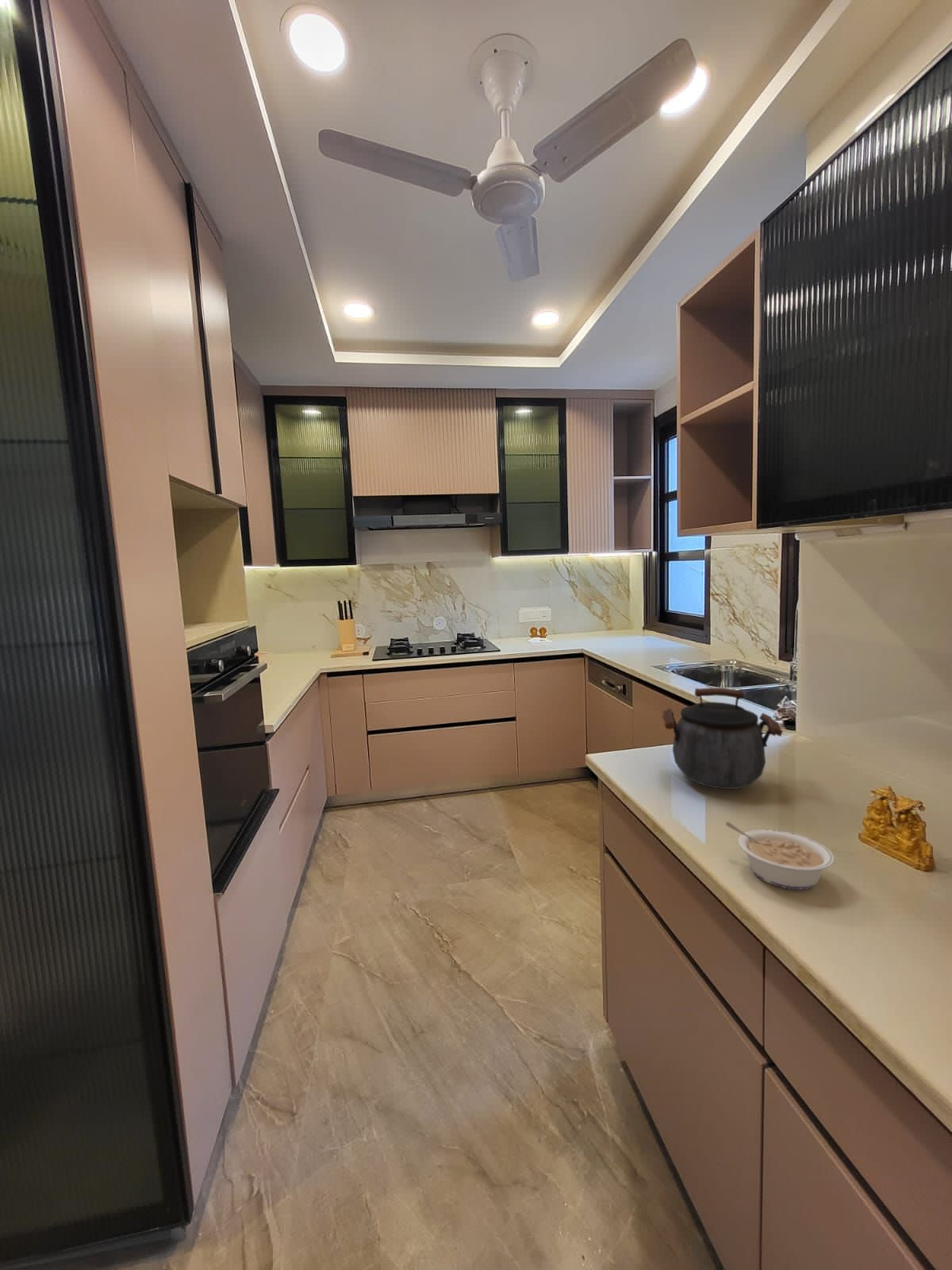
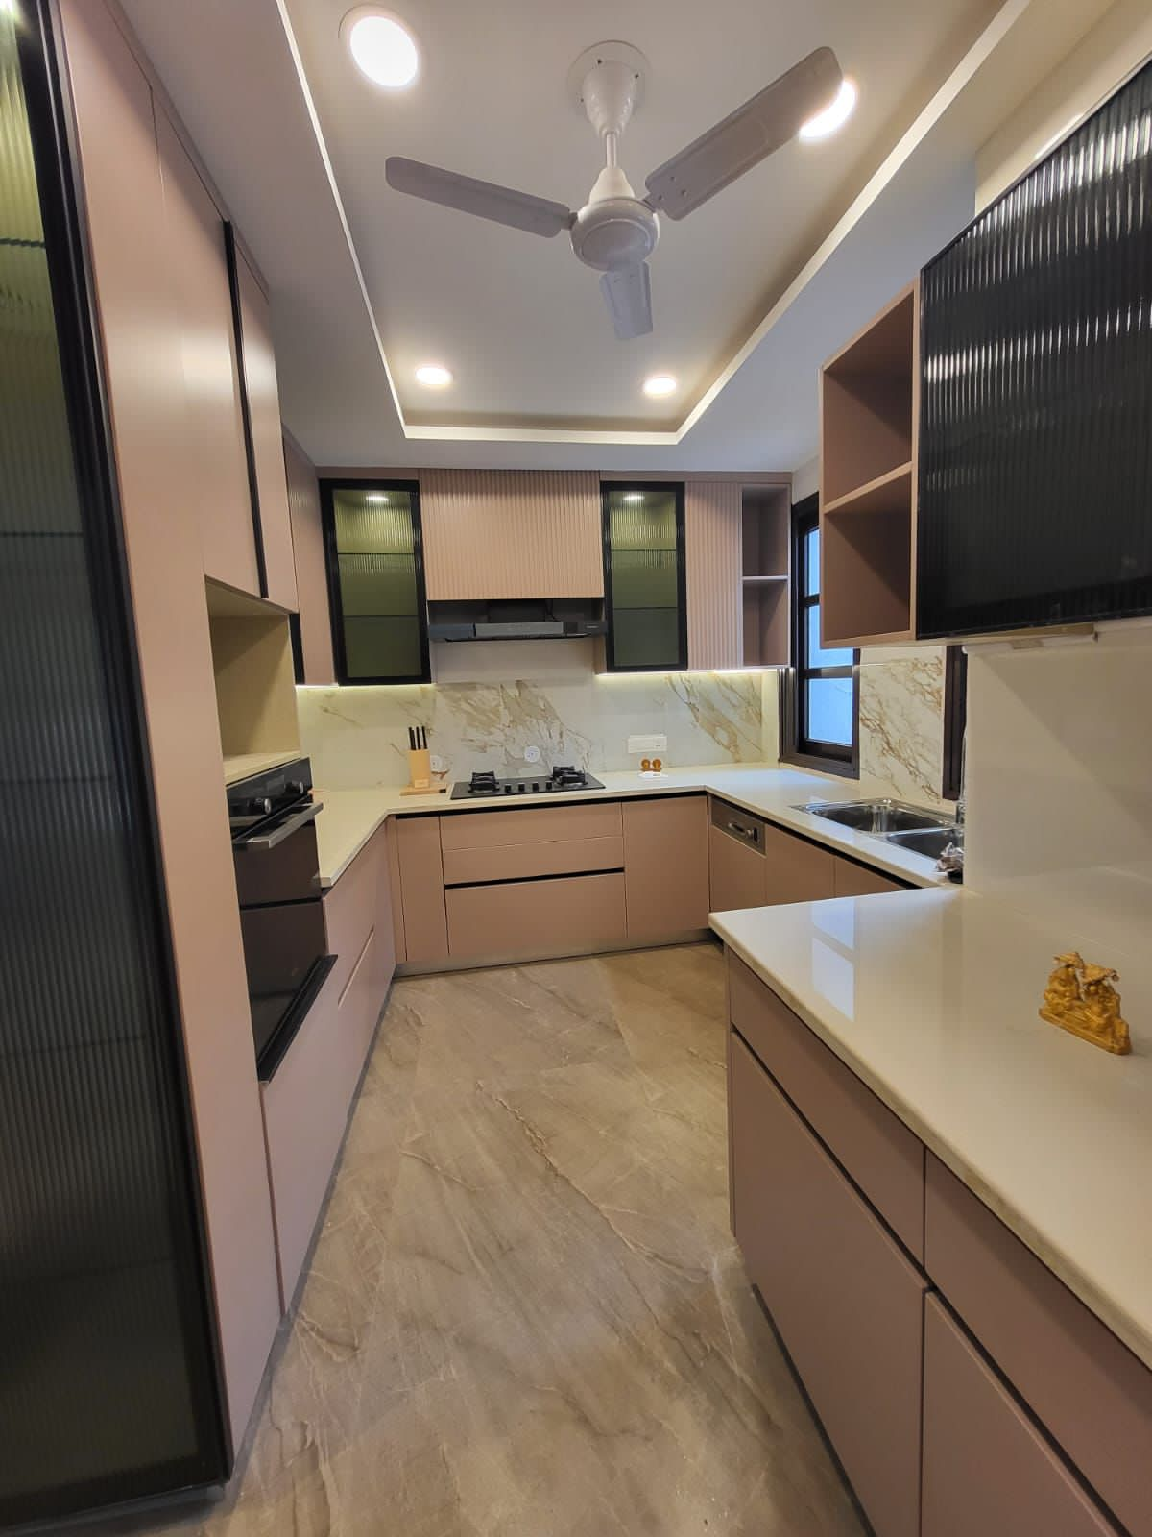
- kettle (717, 736)
- legume (780, 858)
